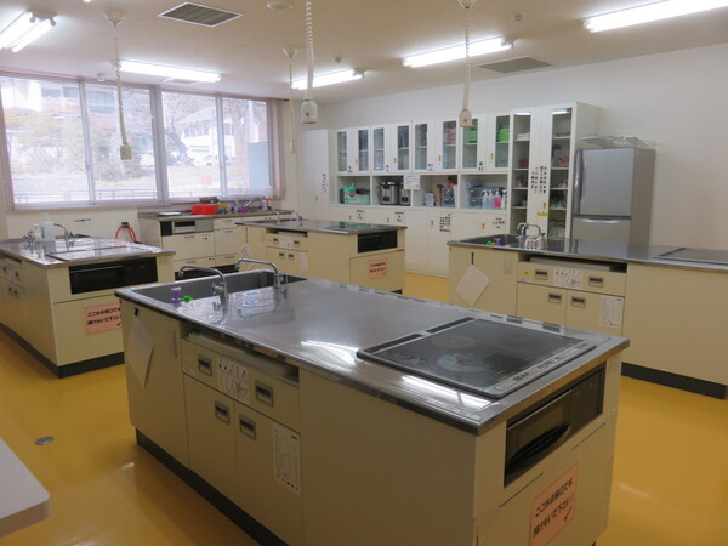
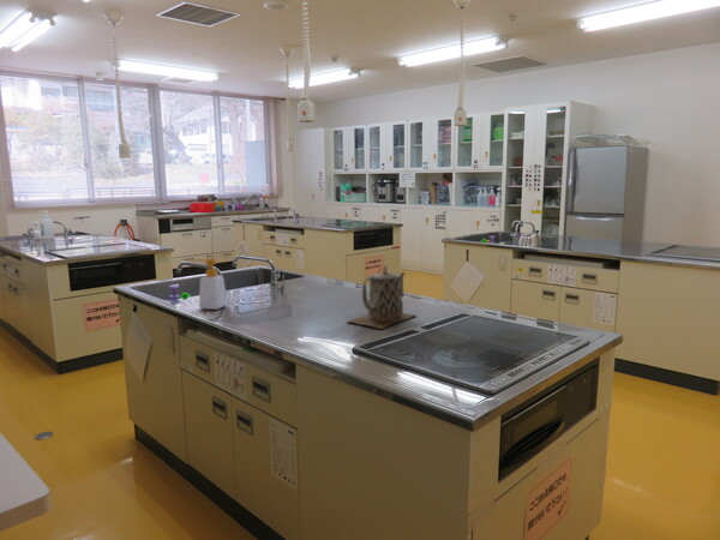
+ teapot (382, 292)
+ soap bottle (208, 282)
